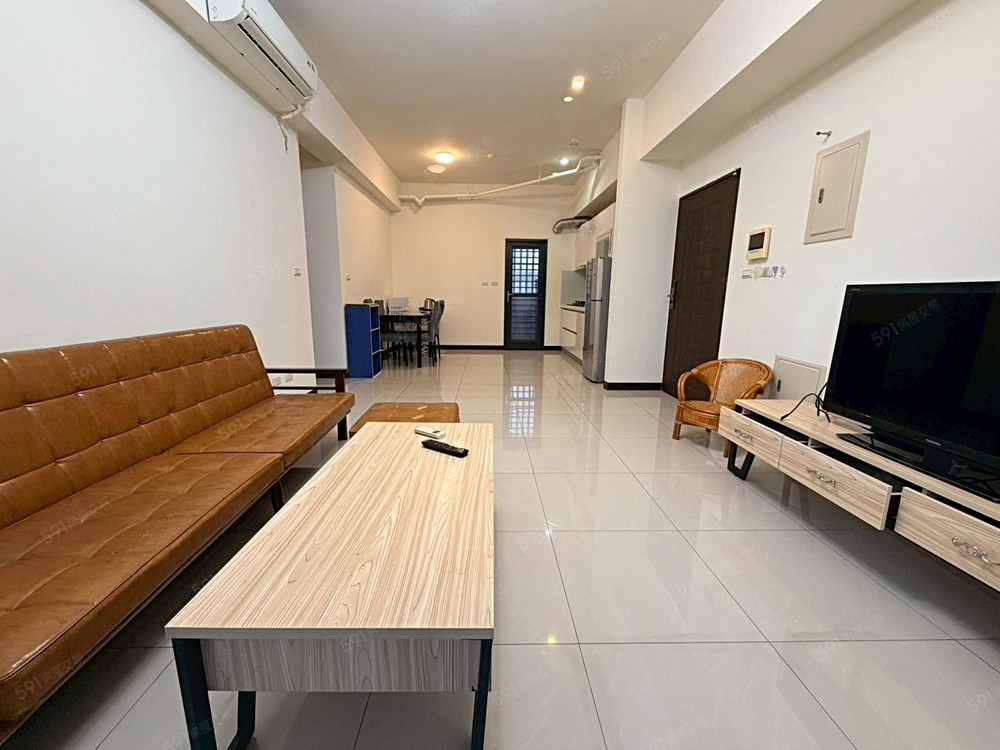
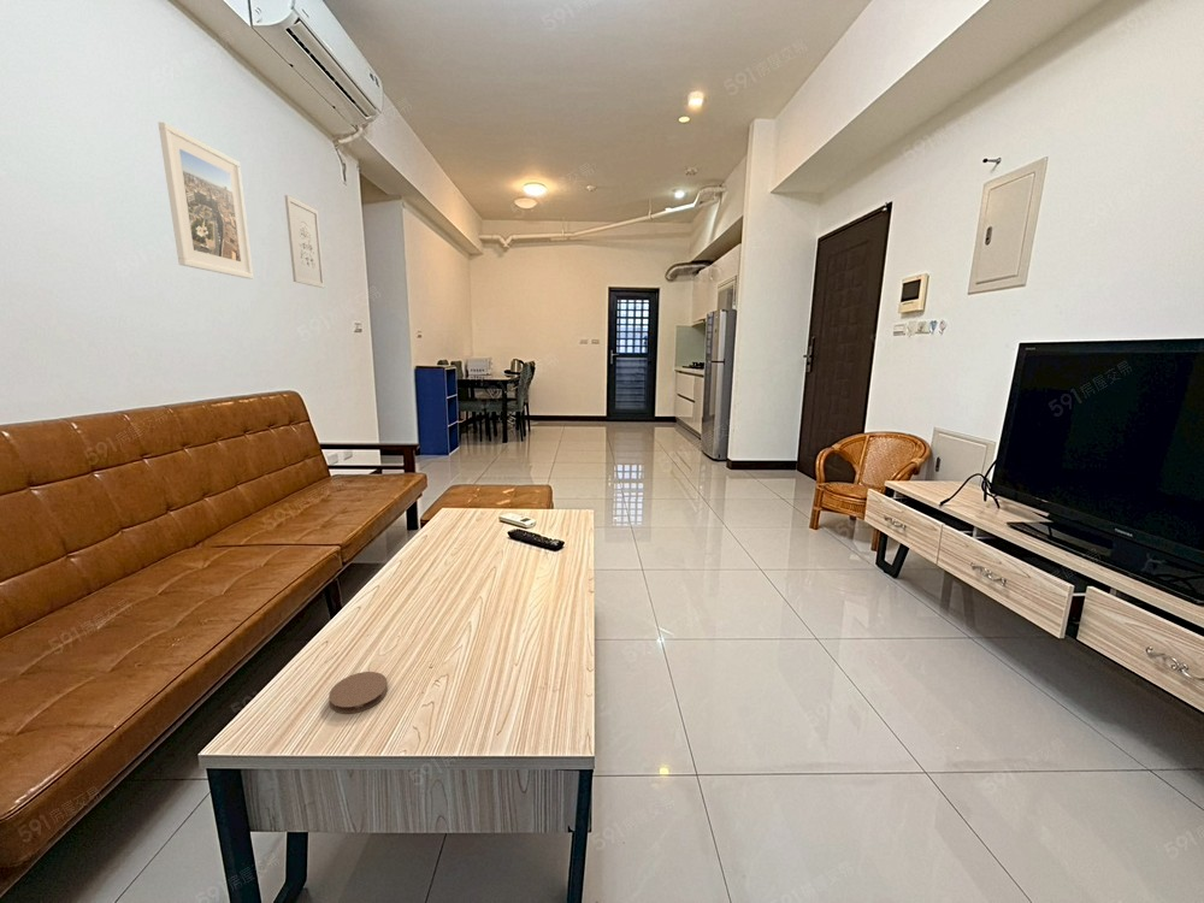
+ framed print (211, 209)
+ wall art (306, 244)
+ coaster (359, 691)
